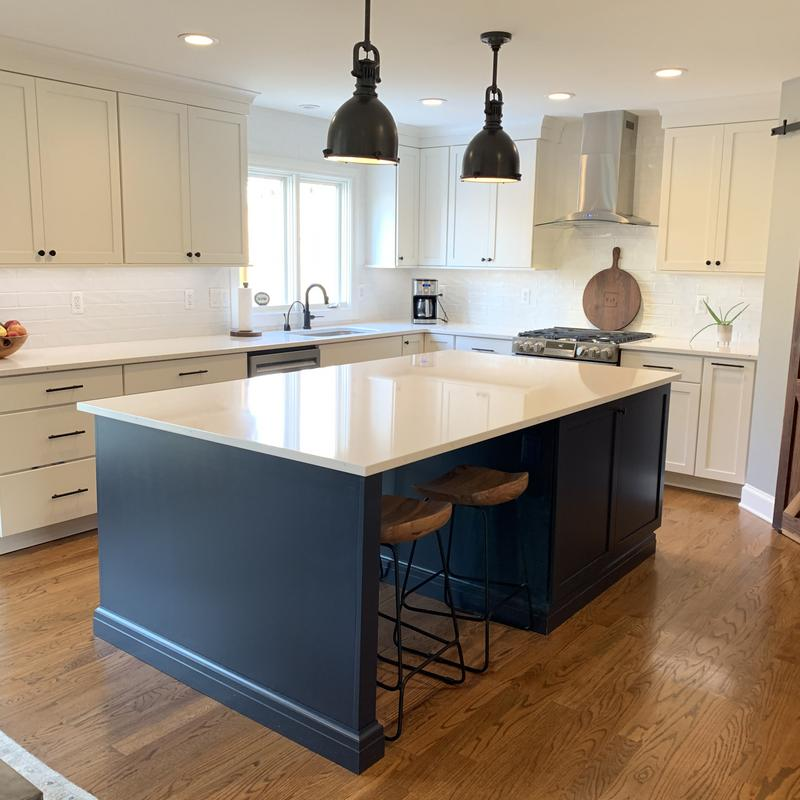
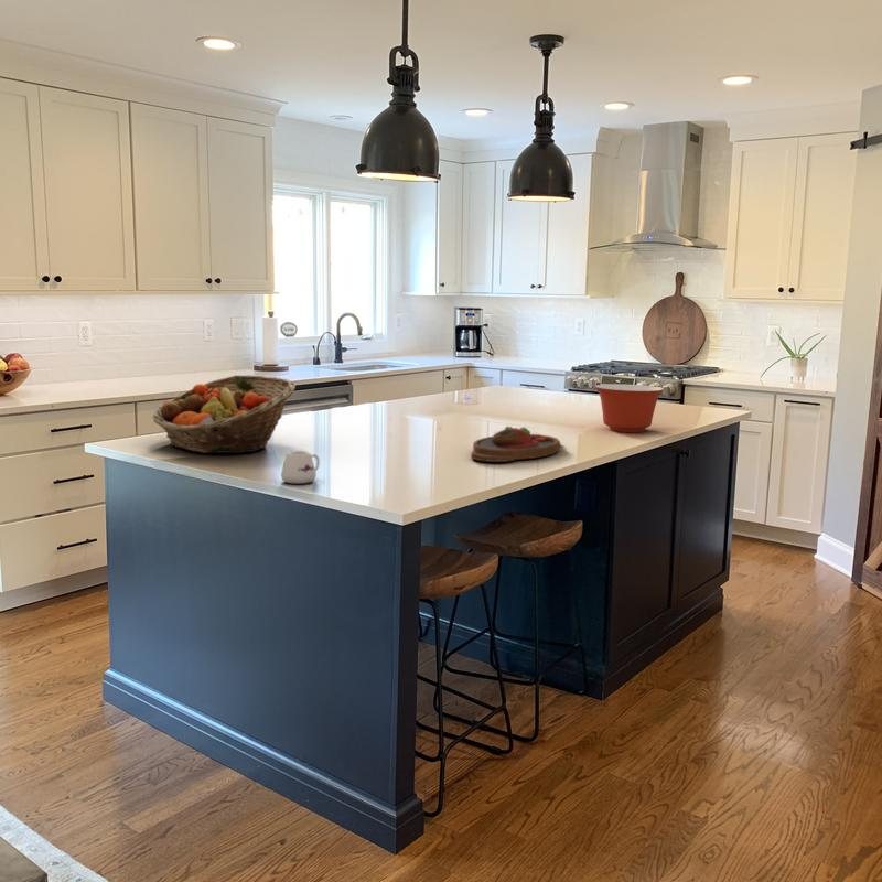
+ mug (302, 465)
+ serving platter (516, 439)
+ fruit basket (225, 411)
+ mixing bowl (627, 408)
